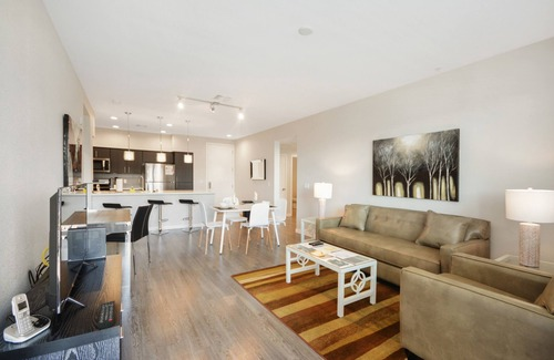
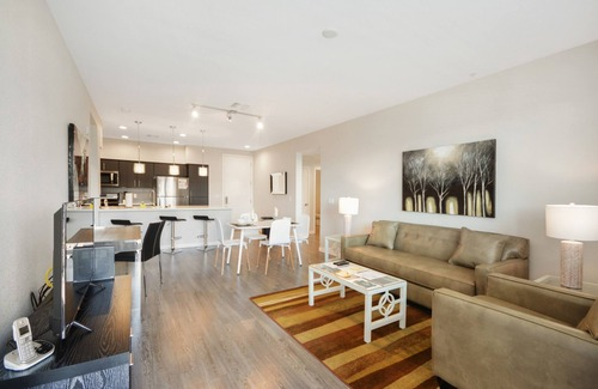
- remote control (106, 312)
